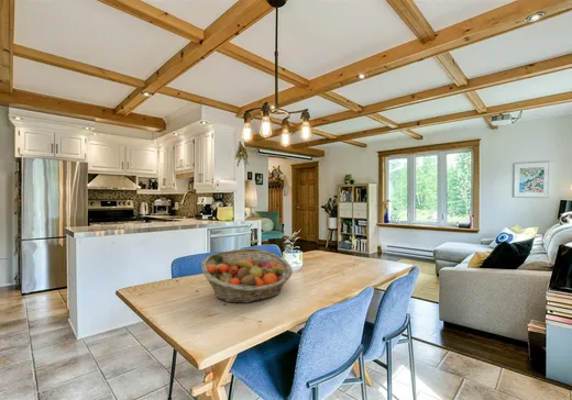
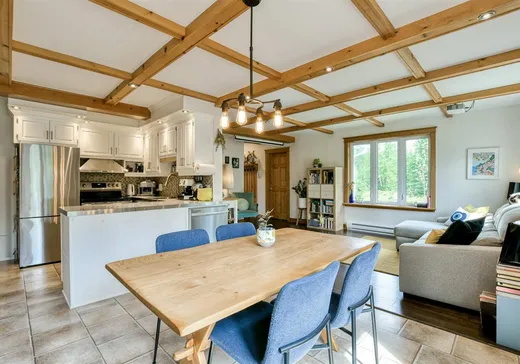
- fruit basket (248, 273)
